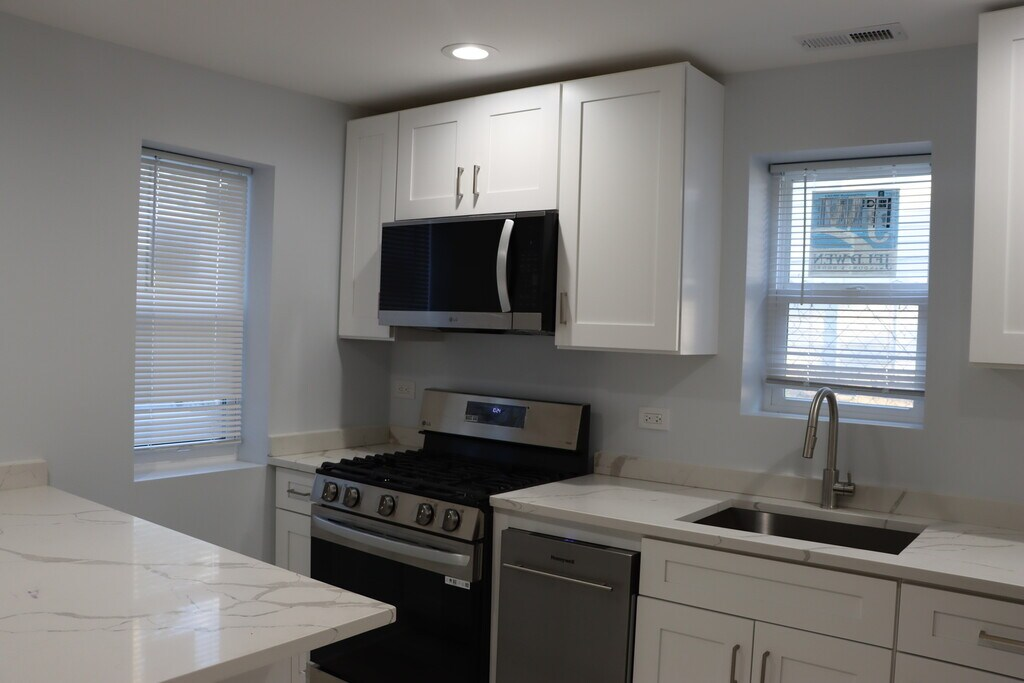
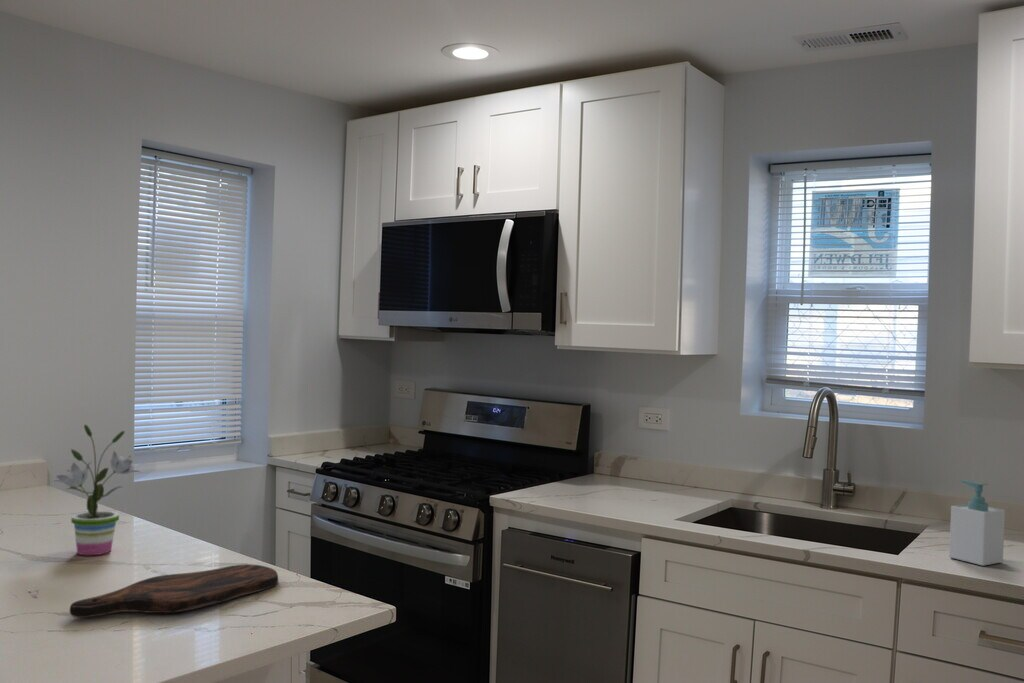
+ soap bottle (977, 521)
+ potted plant (97, 485)
+ cutting board (183, 591)
